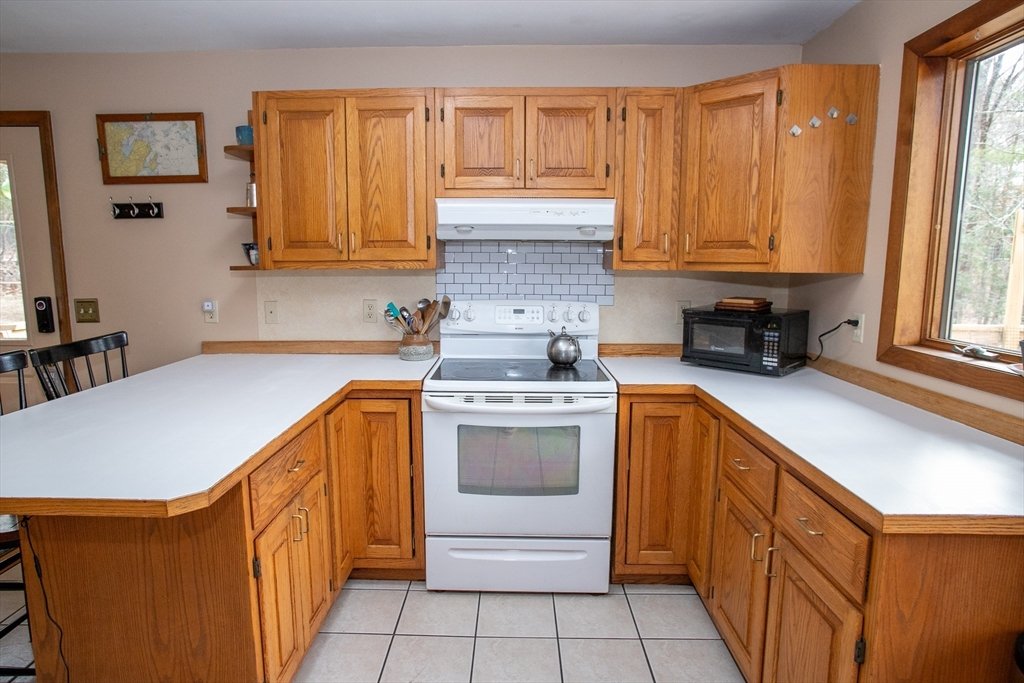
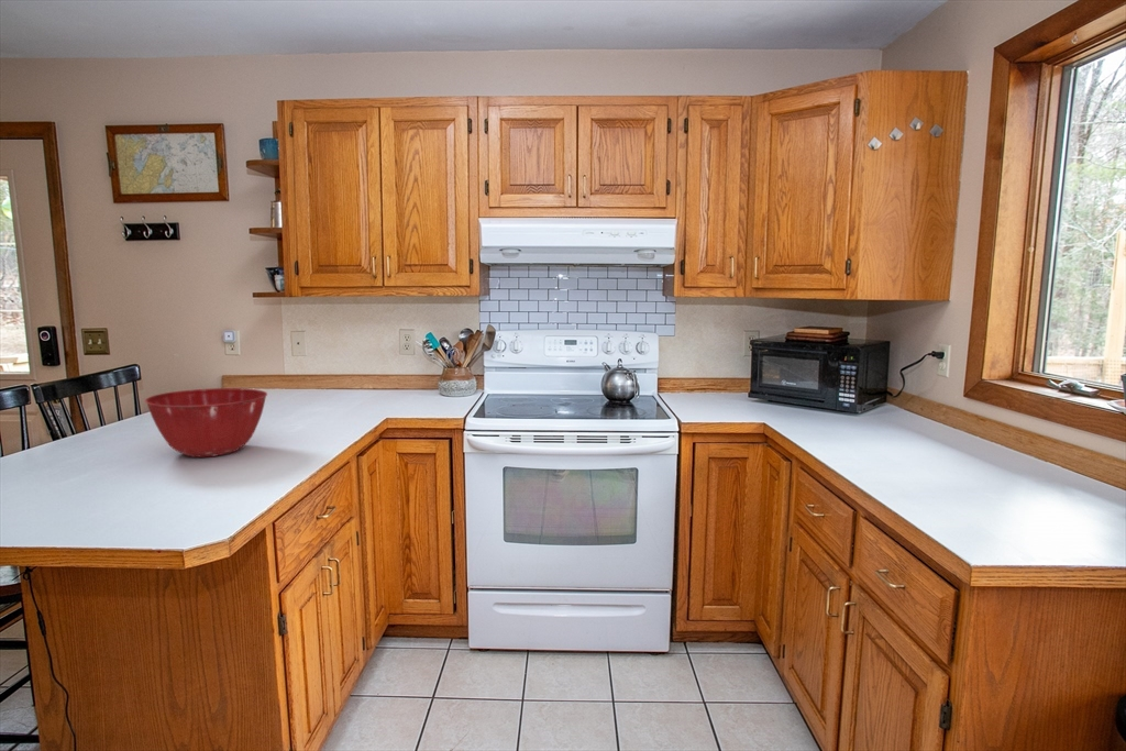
+ mixing bowl (210, 422)
